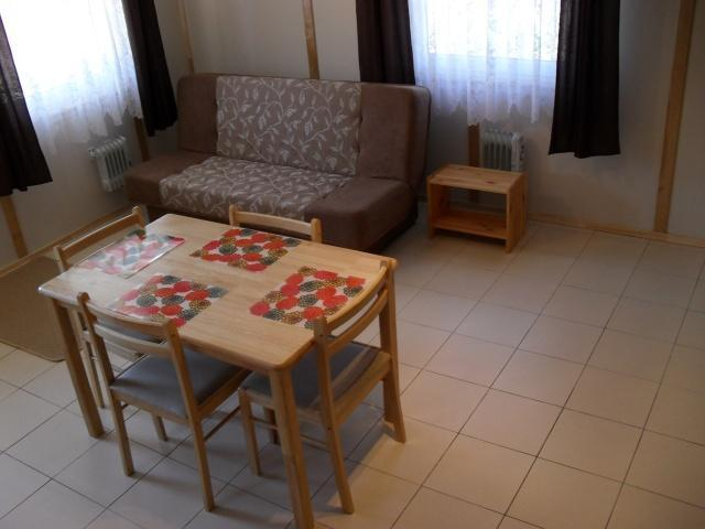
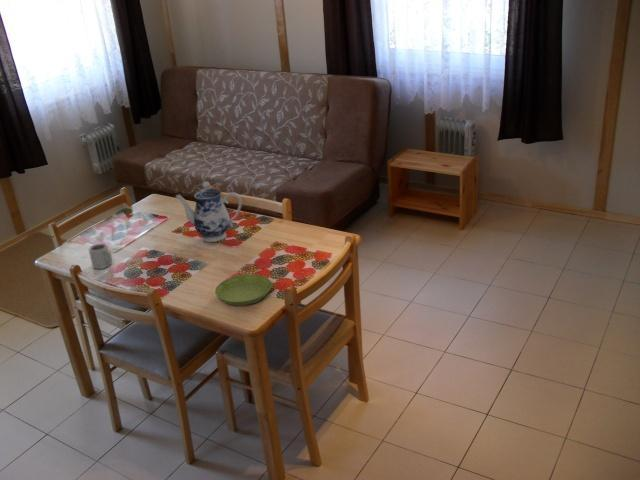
+ saucer (243, 291)
+ teapot (210, 210)
+ cup (102, 256)
